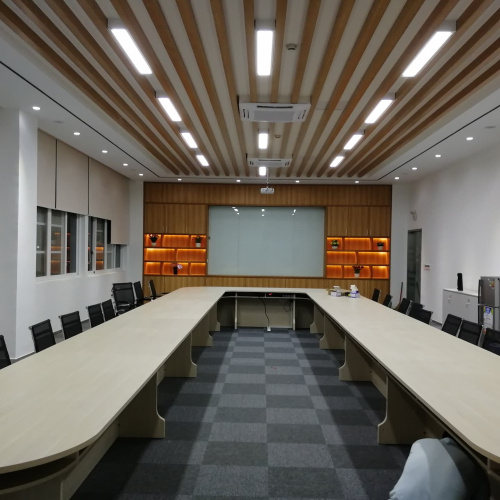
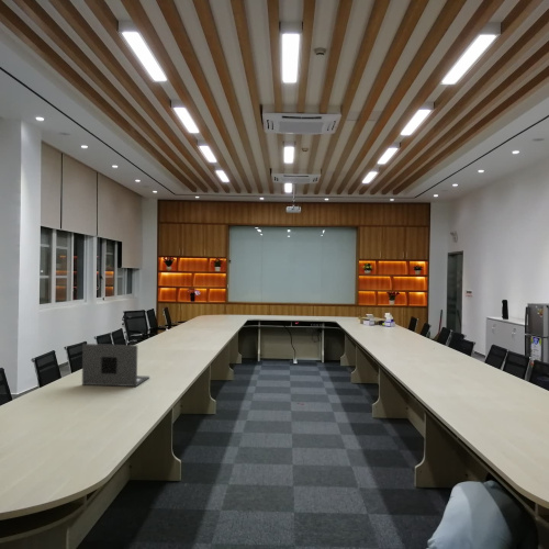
+ laptop (116, 361)
